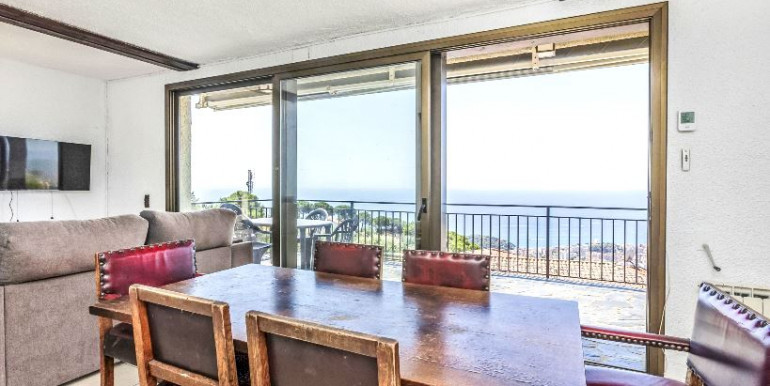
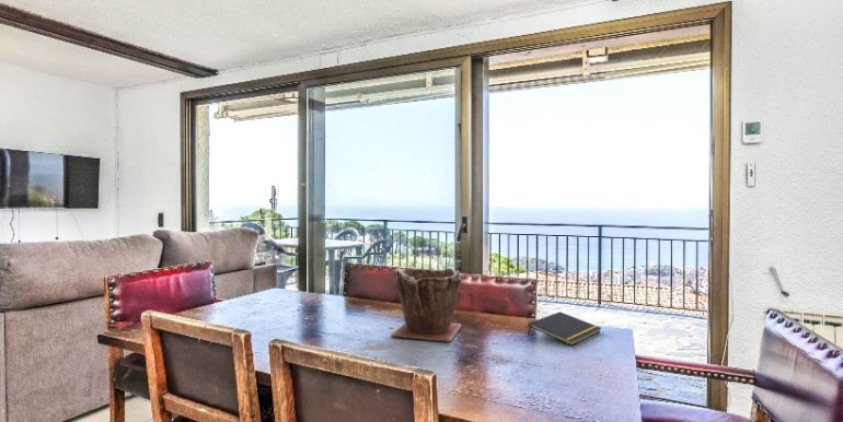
+ notepad (565, 327)
+ plant pot (427, 300)
